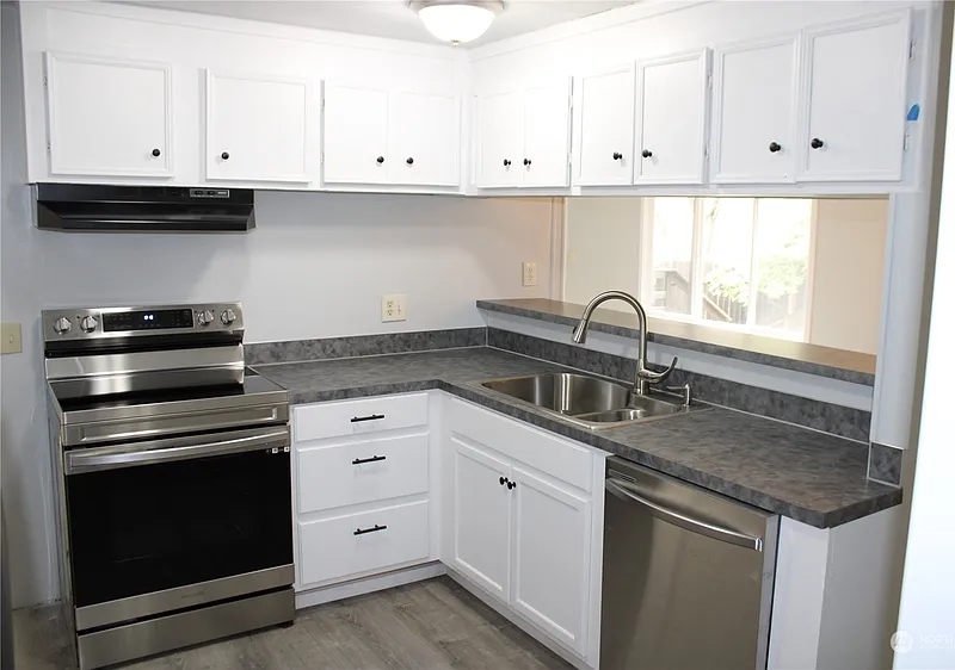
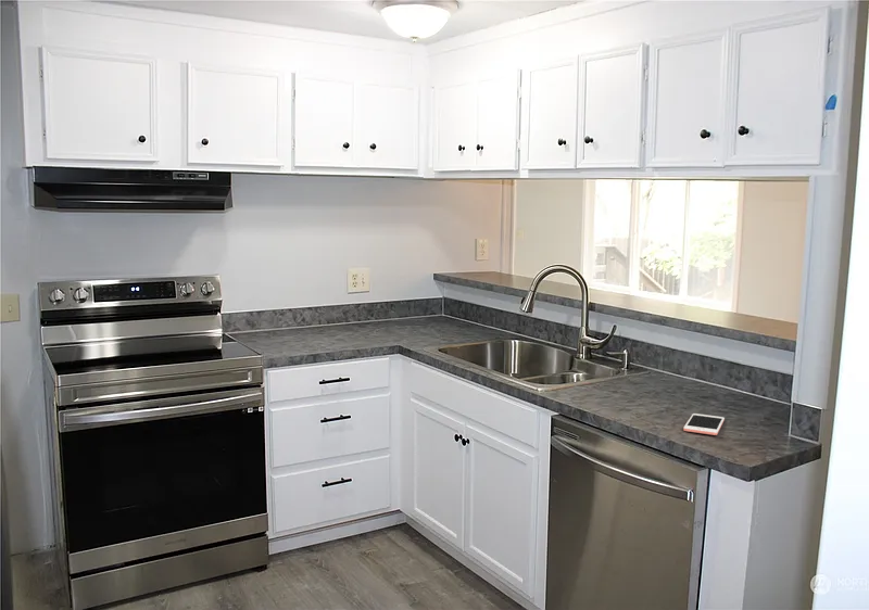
+ cell phone (704, 423)
